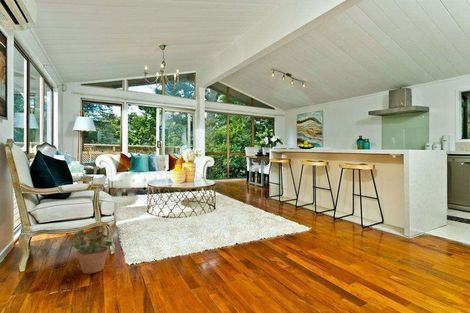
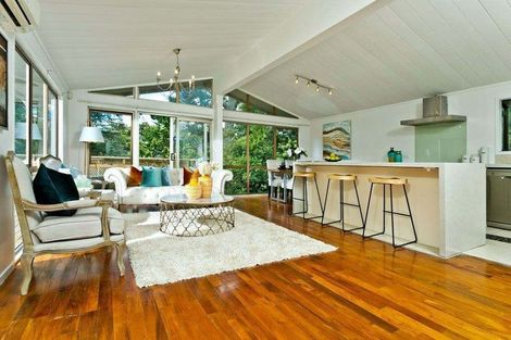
- potted plant (95, 250)
